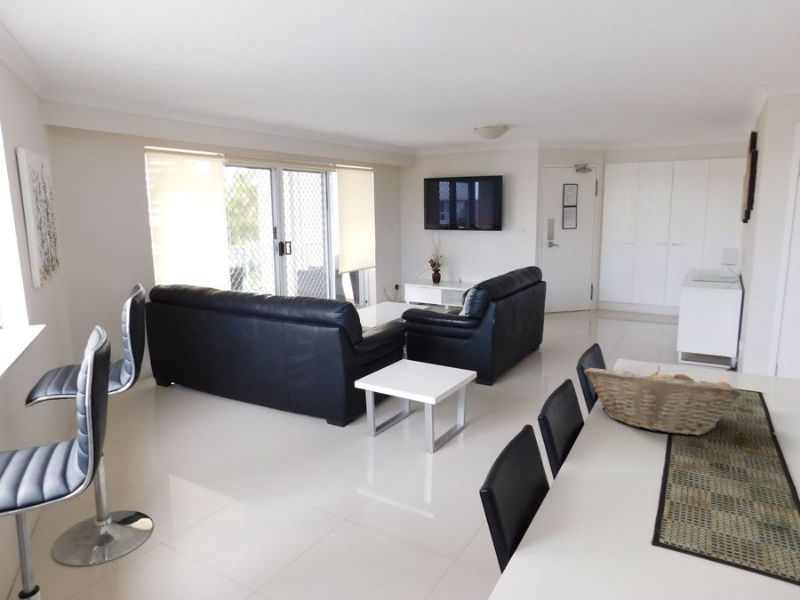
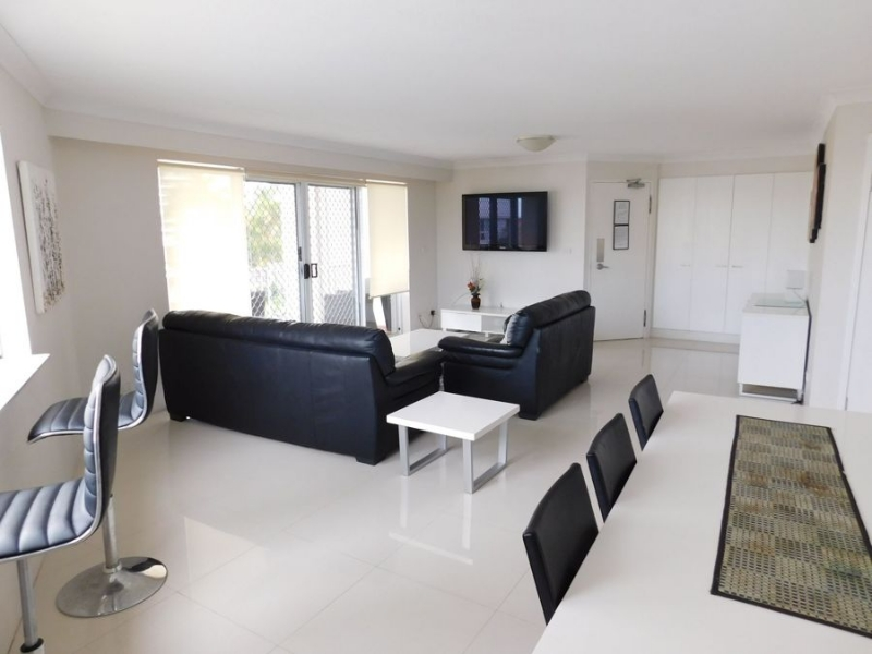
- fruit basket (657, 392)
